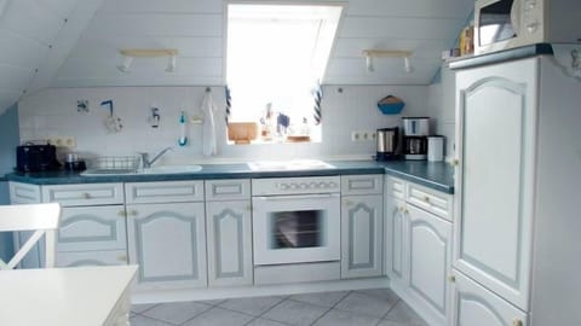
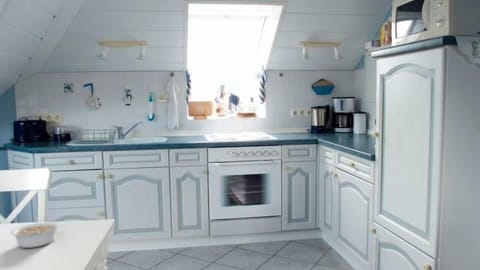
+ legume (37, 233)
